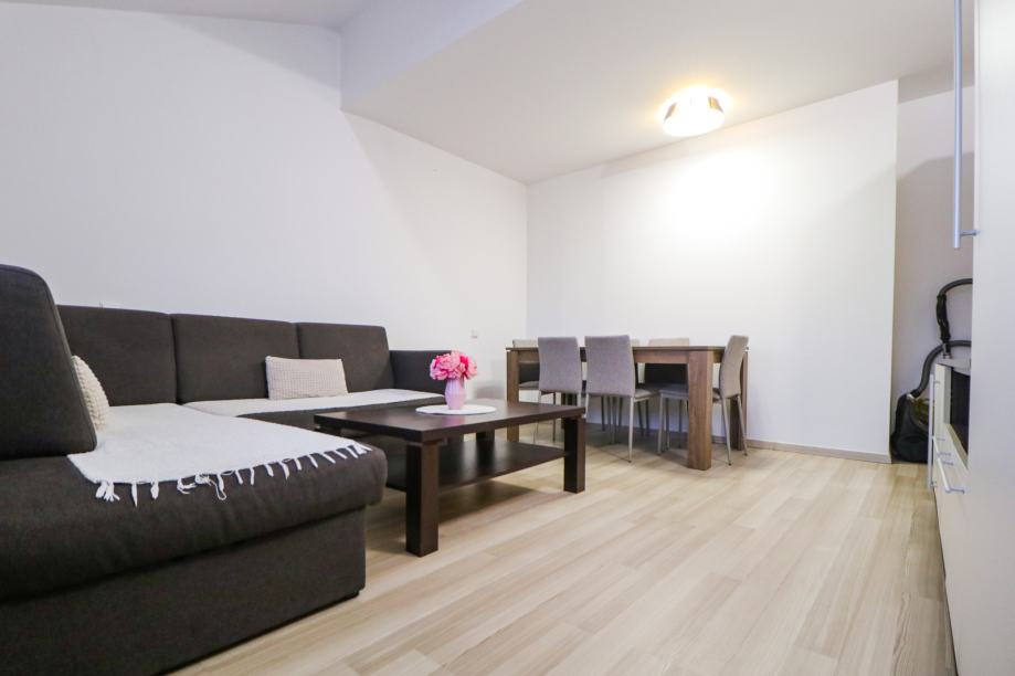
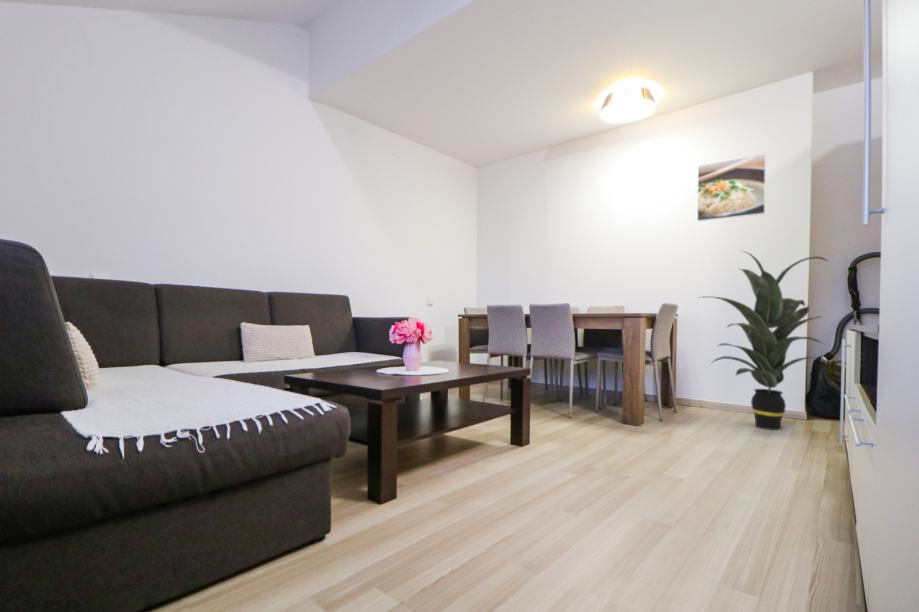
+ indoor plant (762, 337)
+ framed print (730, 188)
